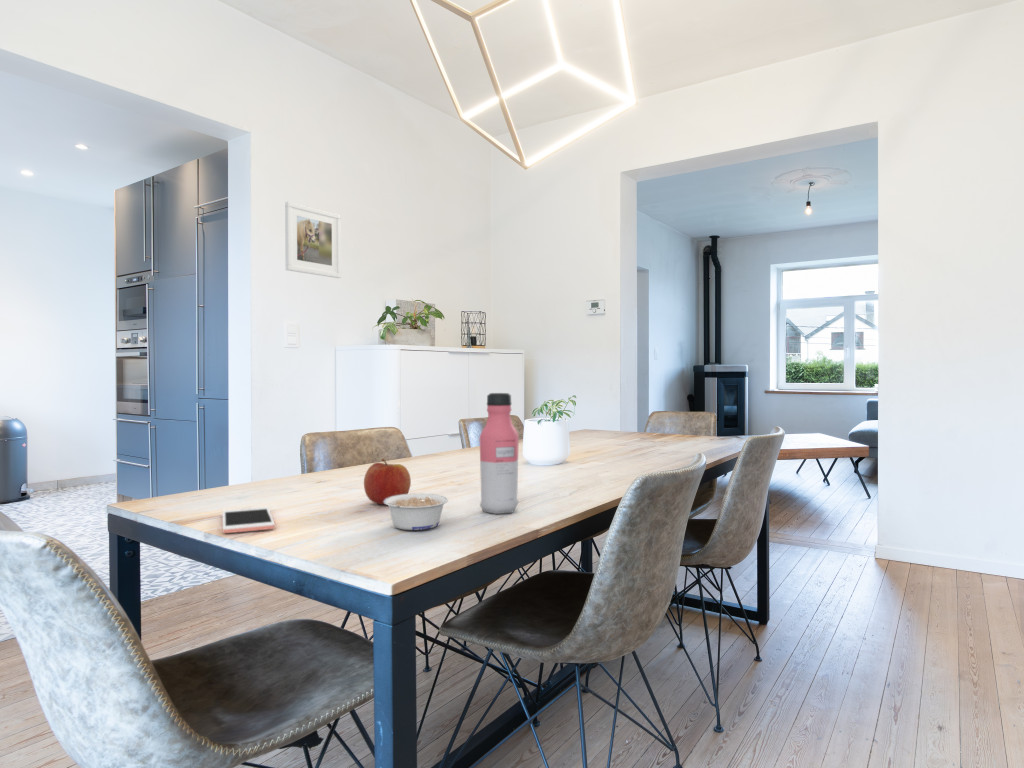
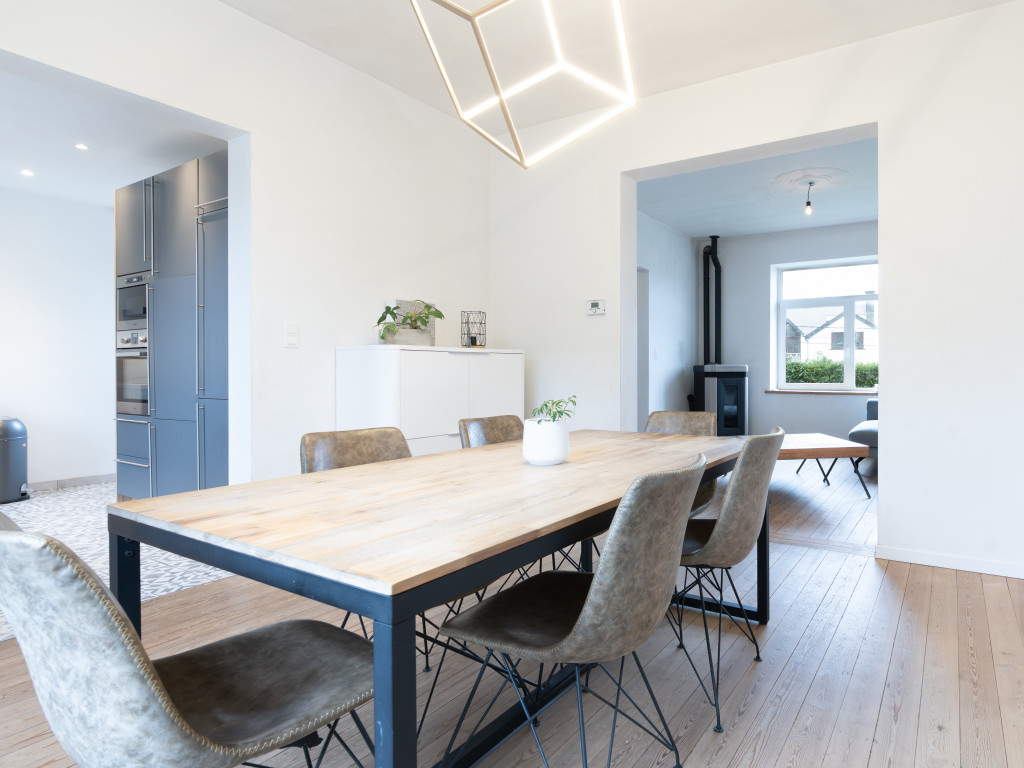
- water bottle (499, 451)
- fruit (387, 480)
- cell phone (247, 519)
- legume (416, 510)
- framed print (314, 241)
